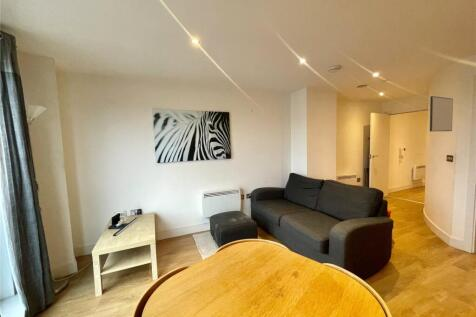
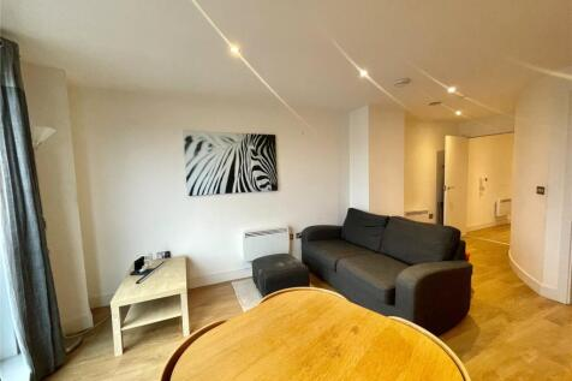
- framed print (441, 114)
